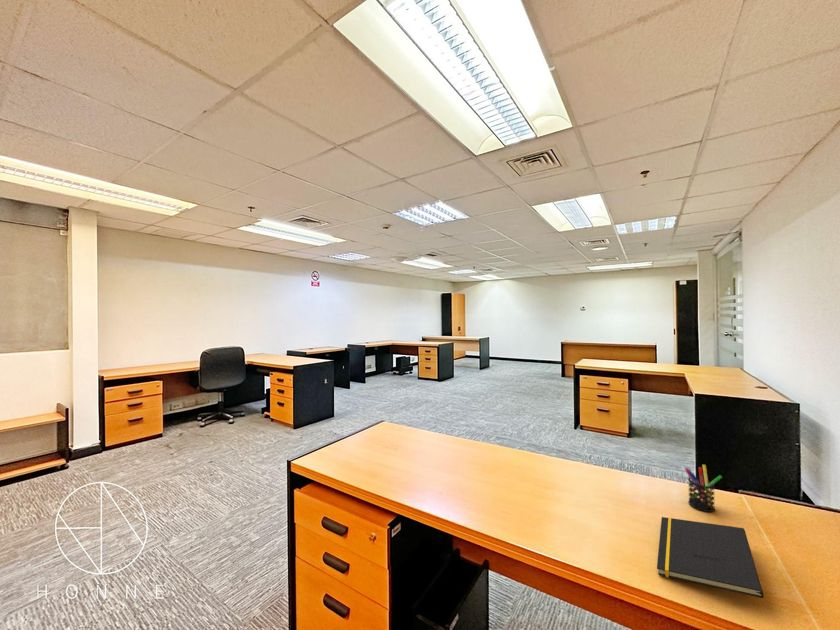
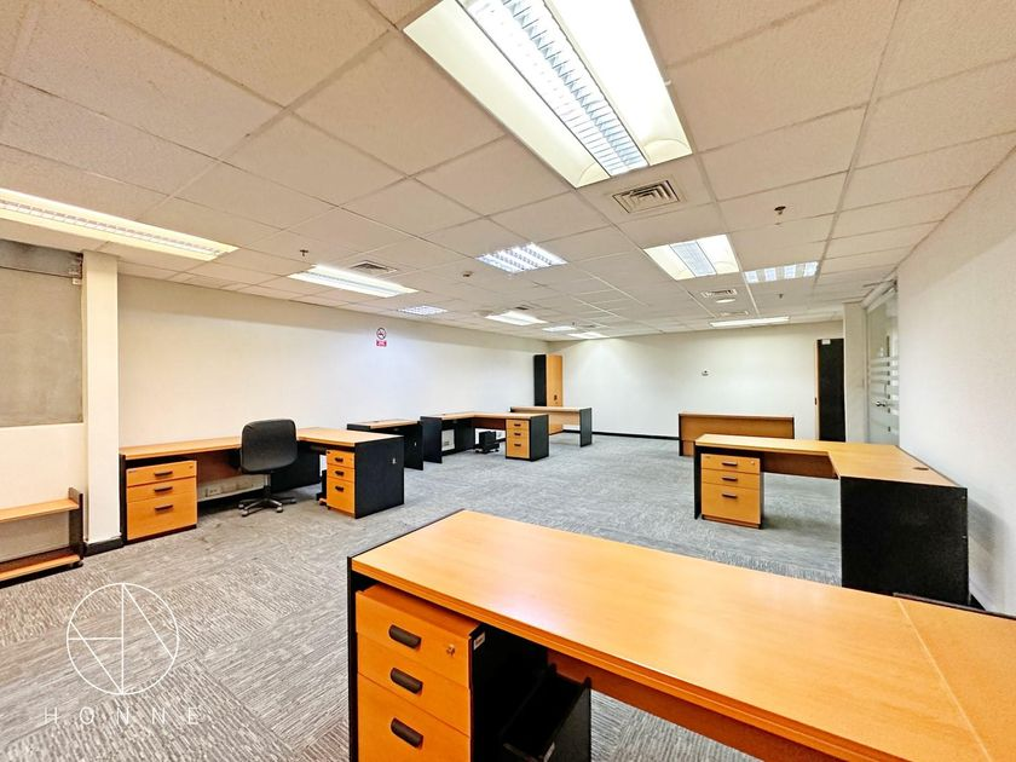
- pen holder (704, 486)
- notepad (703, 550)
